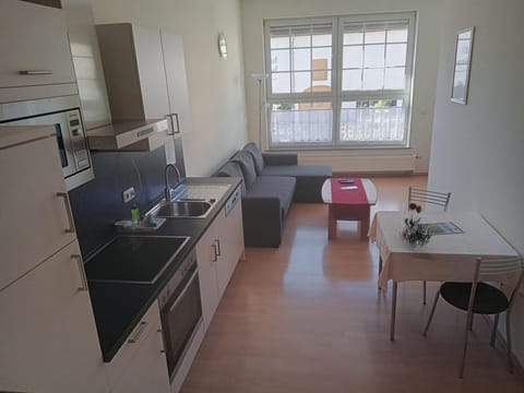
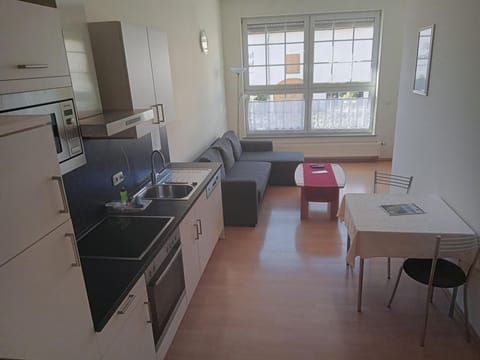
- flower (416, 223)
